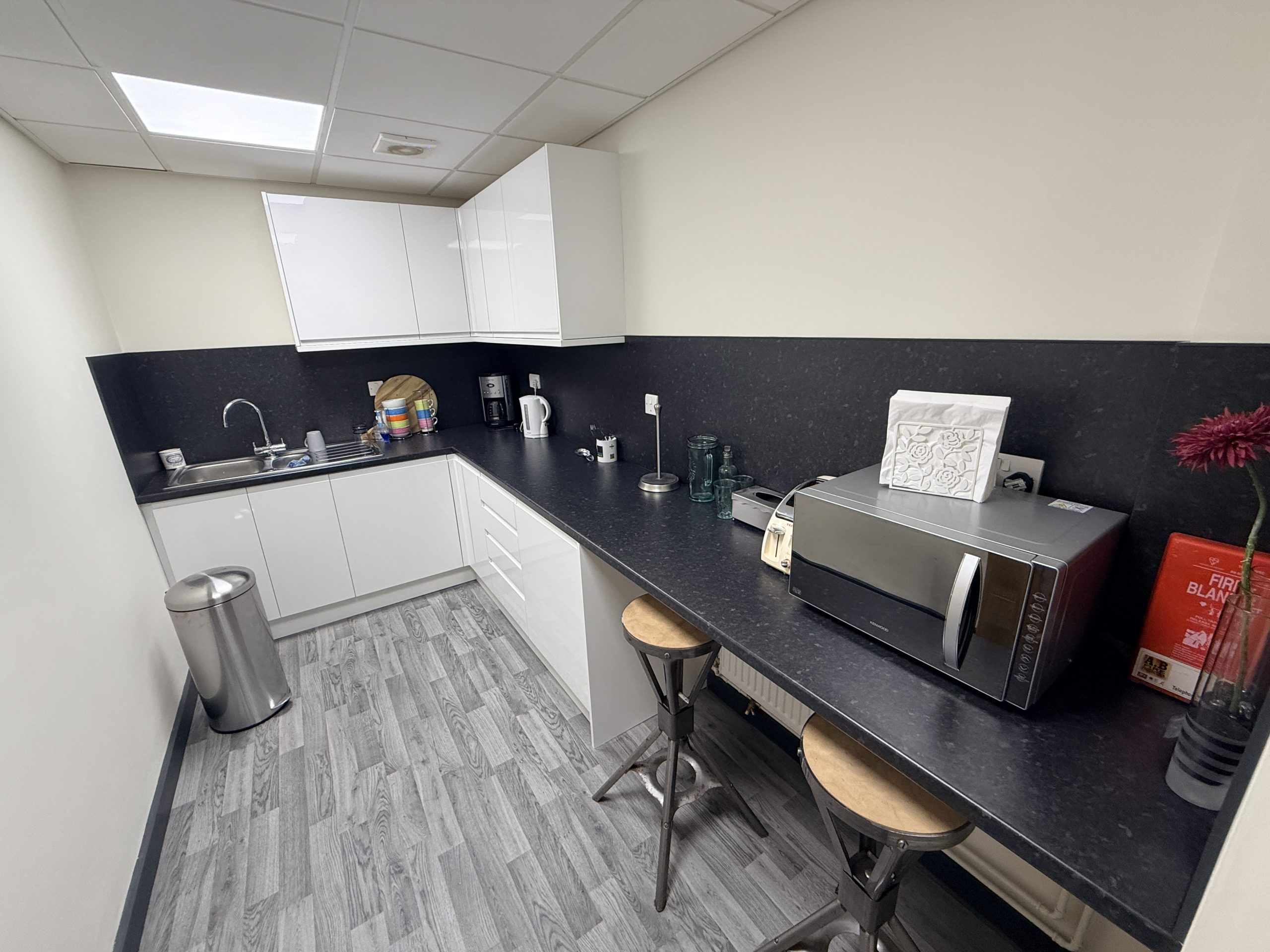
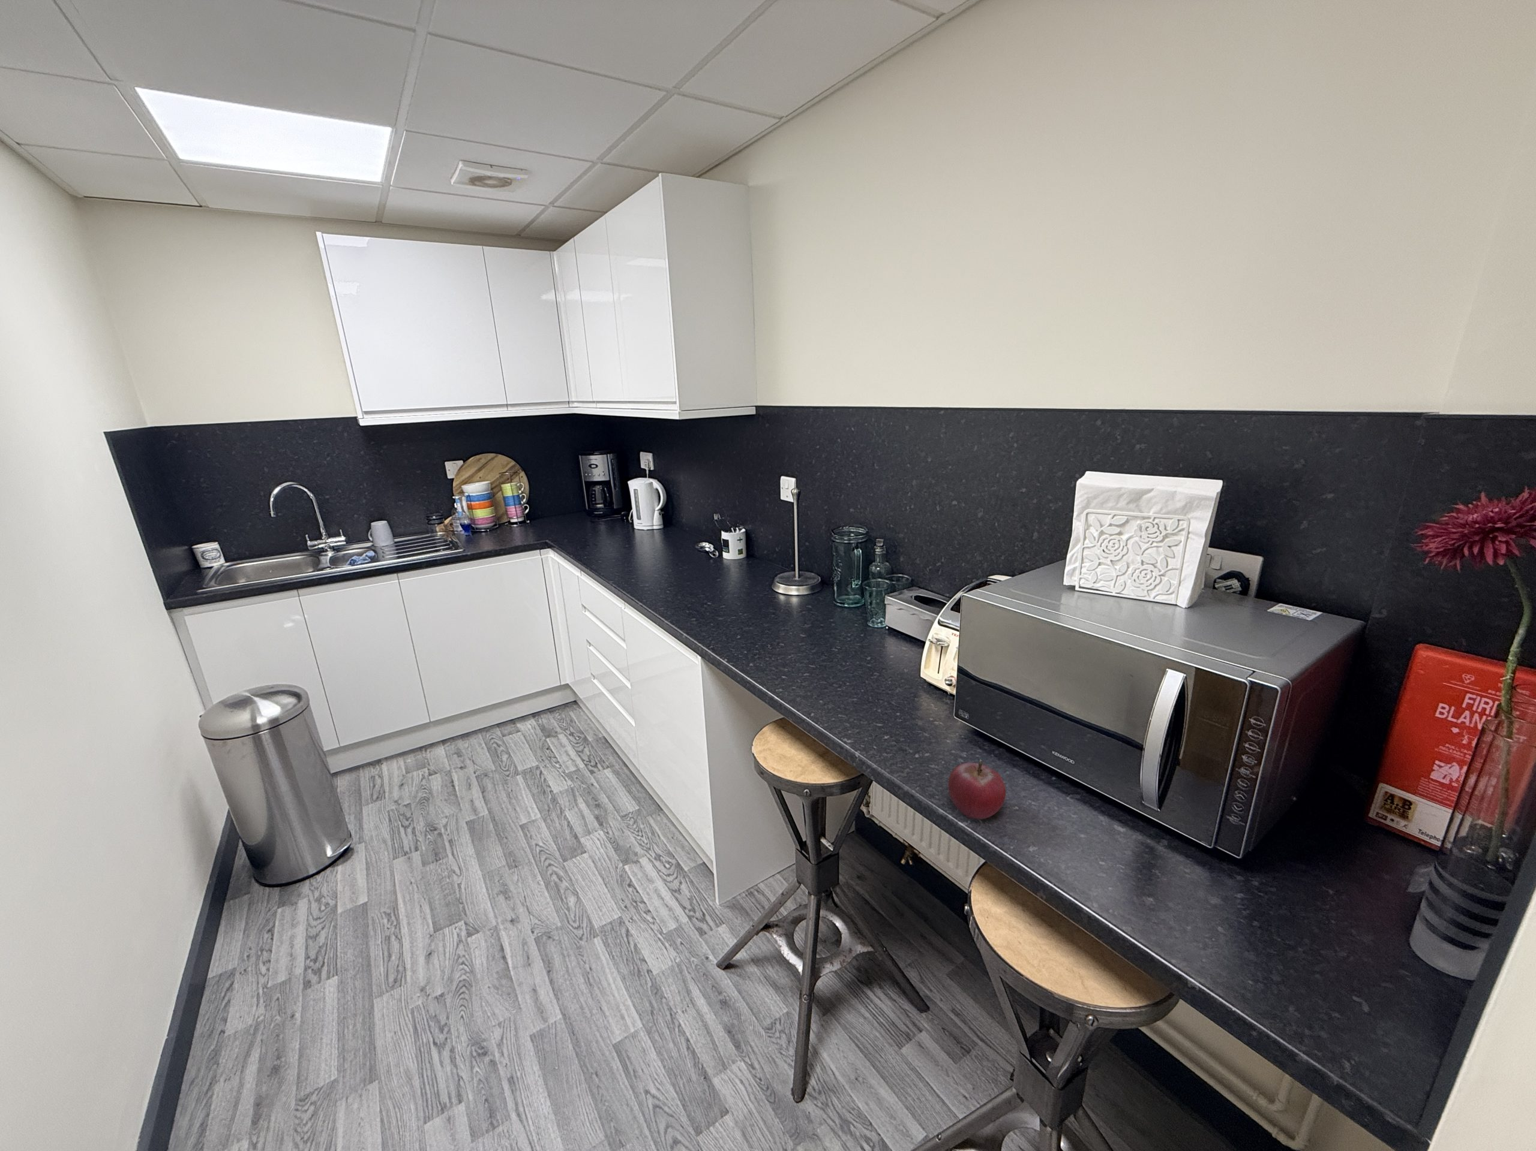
+ fruit (977, 786)
